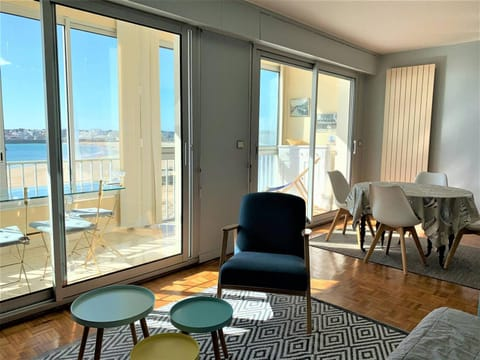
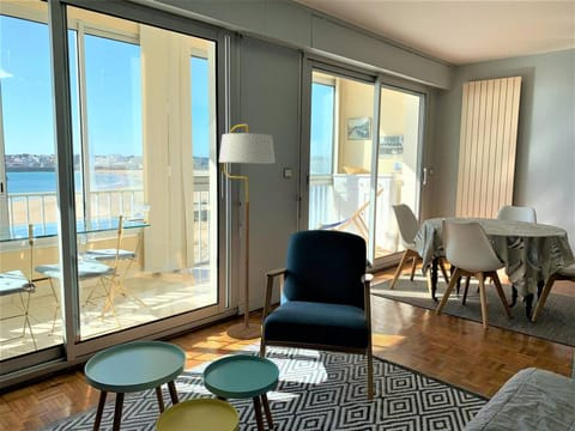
+ floor lamp (246, 230)
